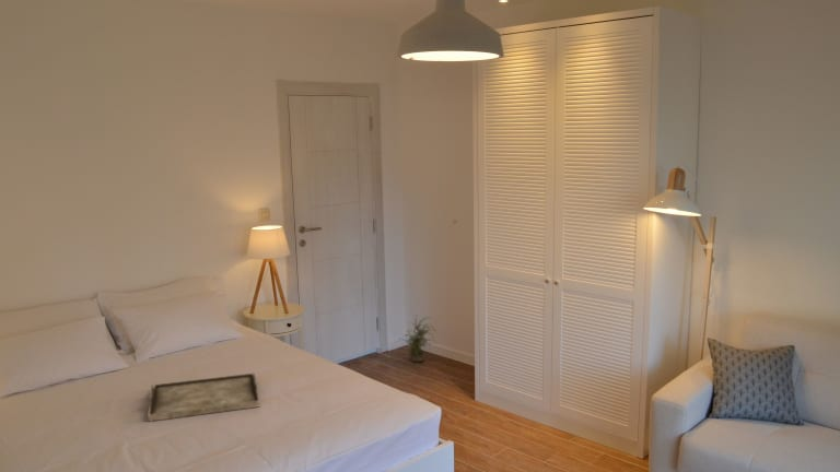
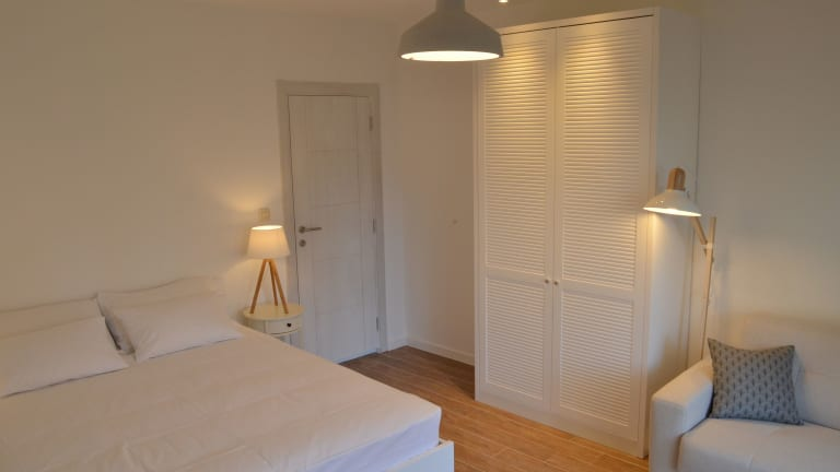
- potted plant (420, 339)
- serving tray (205, 390)
